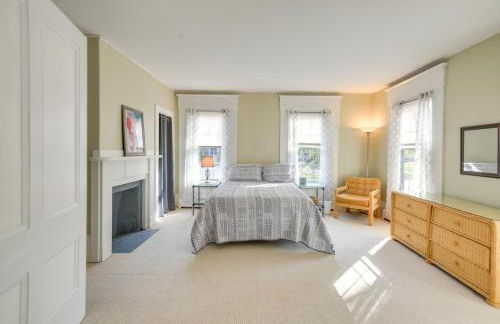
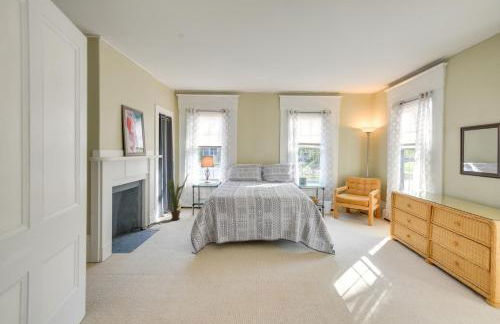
+ house plant (173, 196)
